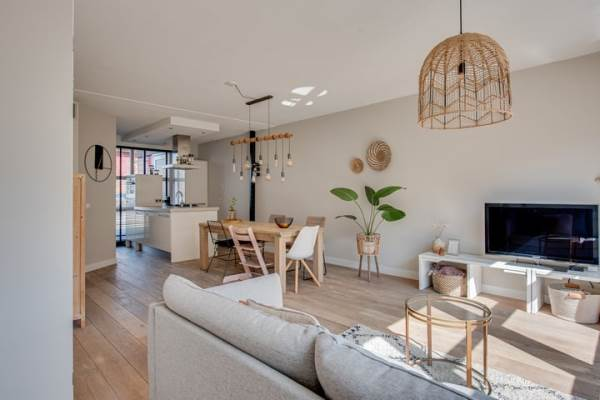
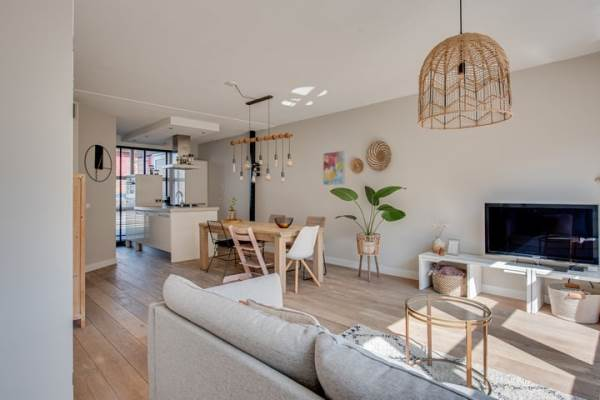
+ wall art (333, 168)
